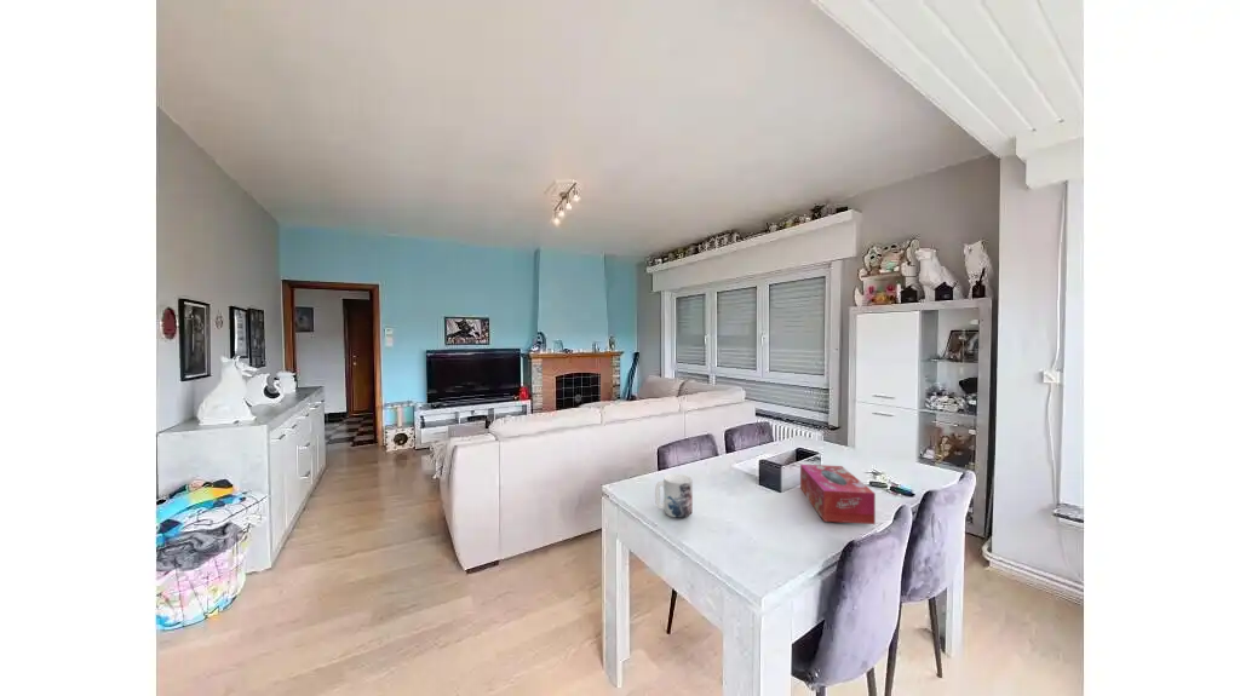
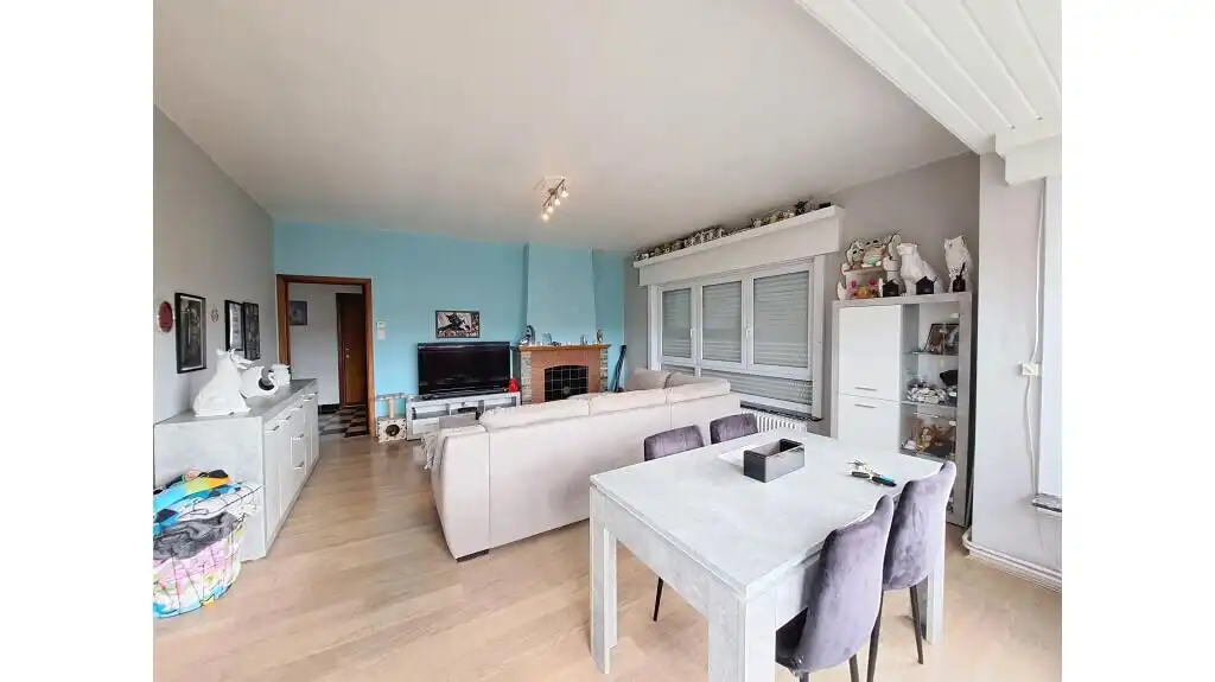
- mug (674, 496)
- tissue box (833, 490)
